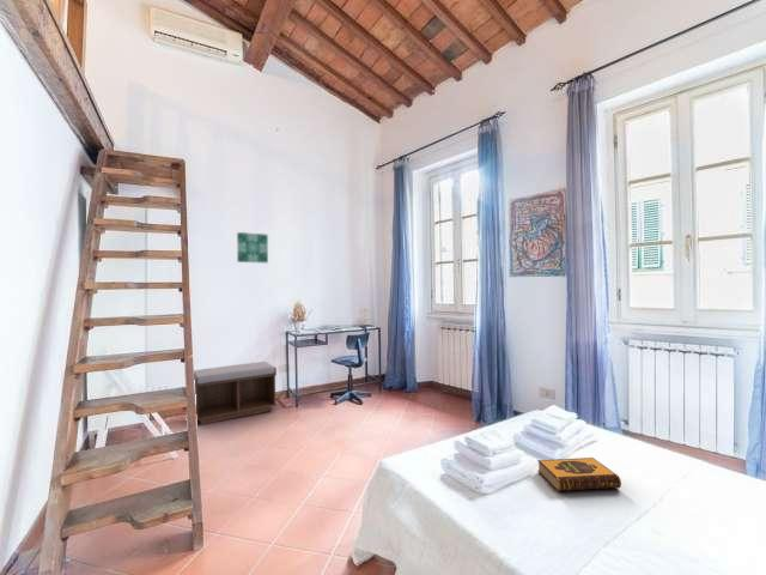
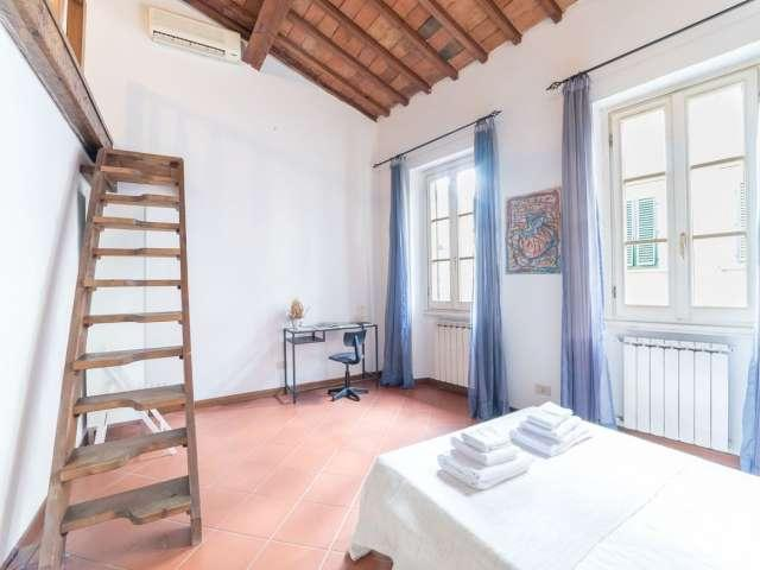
- bench (233, 389)
- hardback book (577, 474)
- wall art (253, 248)
